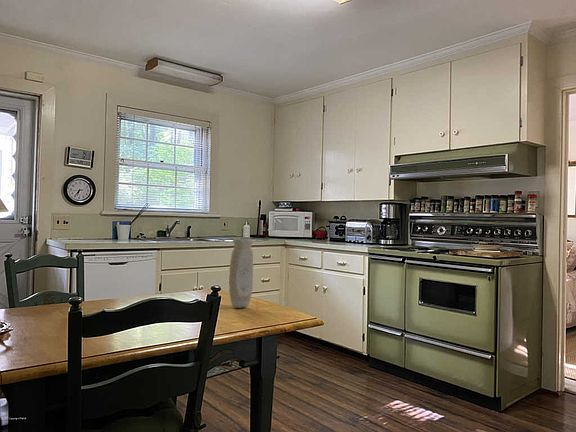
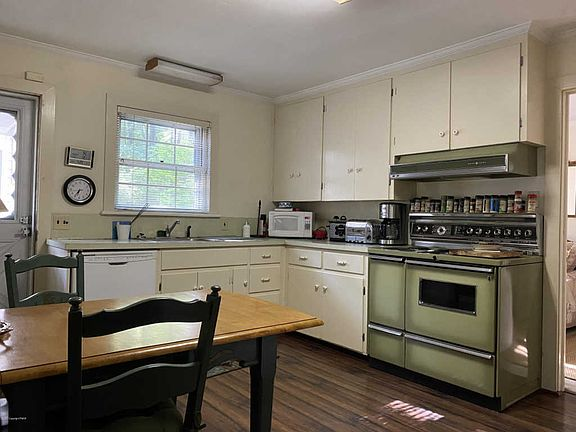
- vase (241, 272)
